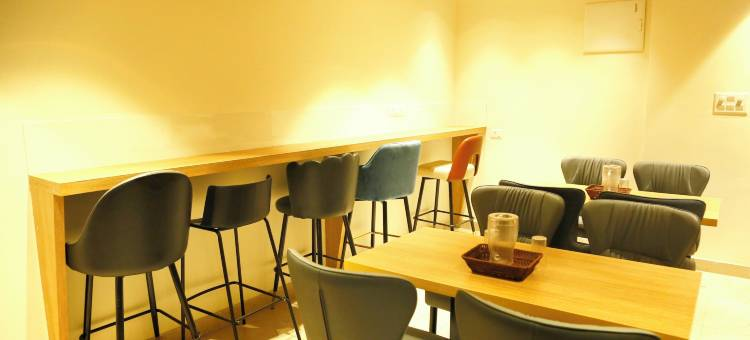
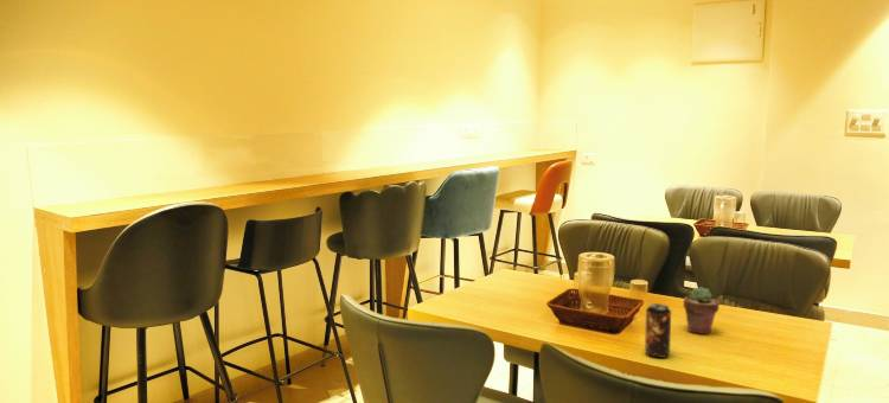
+ potted succulent (701, 308)
+ beverage can (658, 330)
